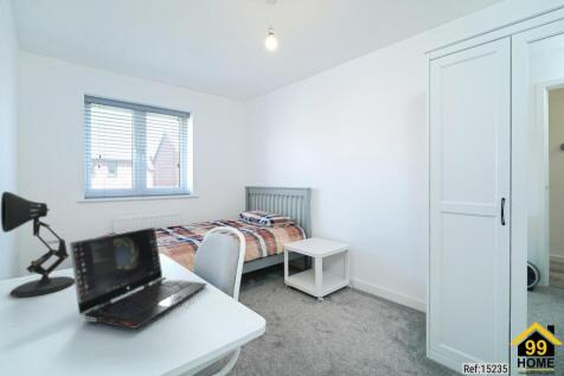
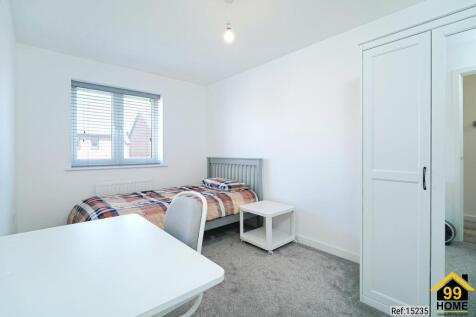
- laptop computer (147, 267)
- desk lamp (41, 238)
